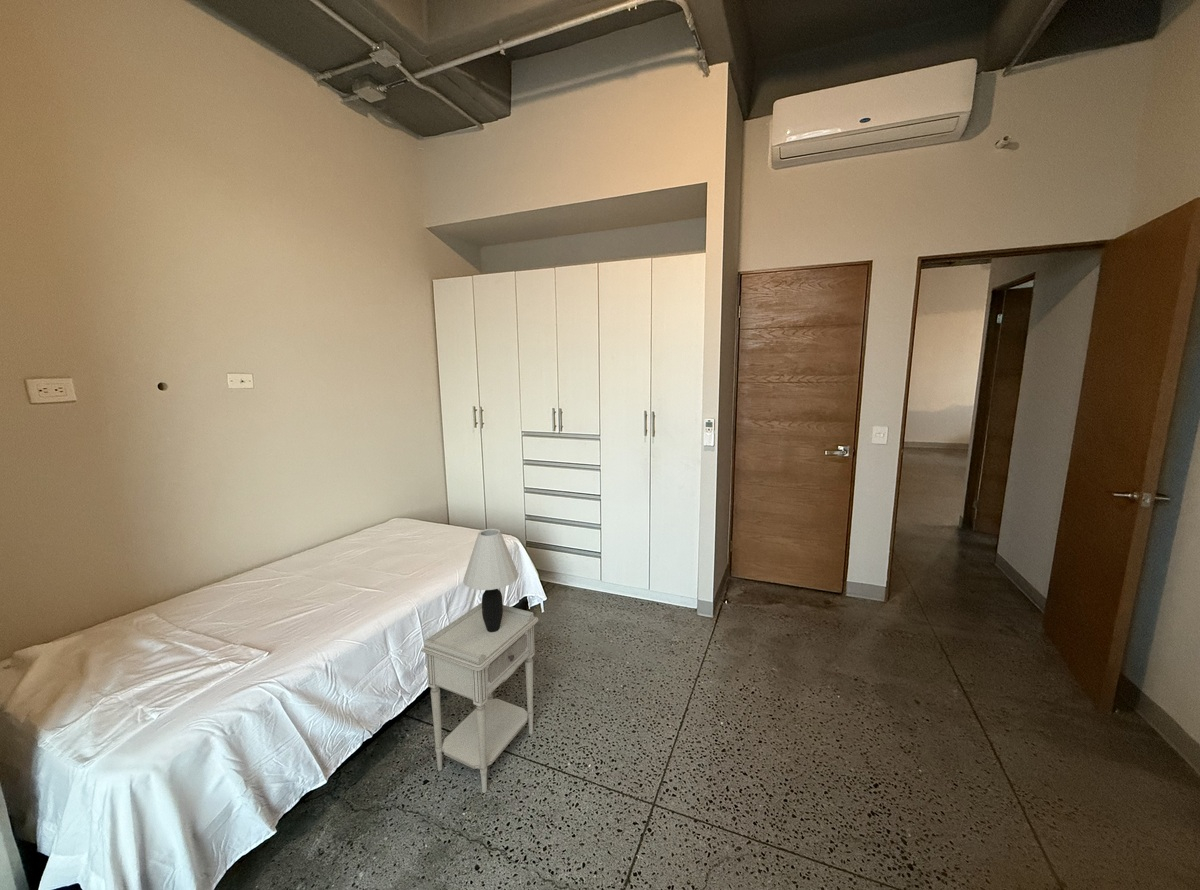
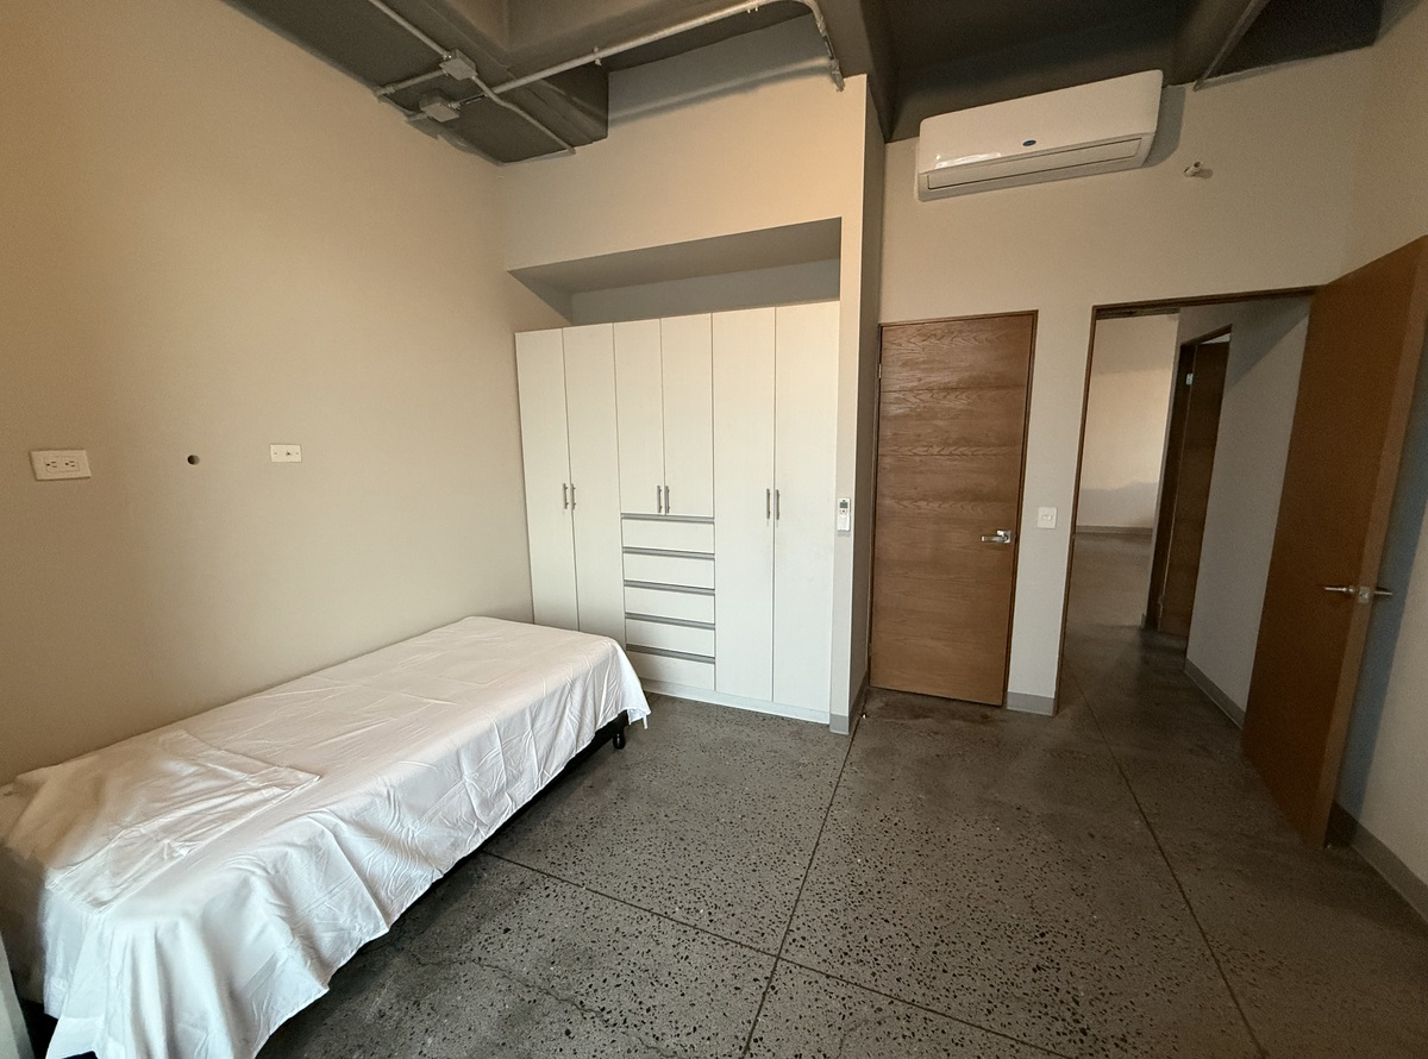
- table lamp (491, 580)
- nightstand (485, 689)
